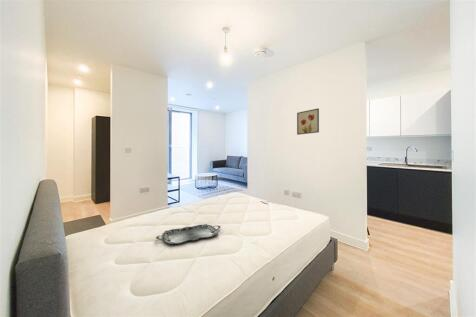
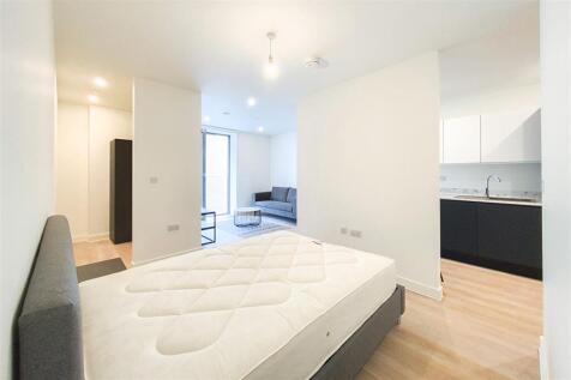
- wall art (307, 122)
- serving tray (190, 232)
